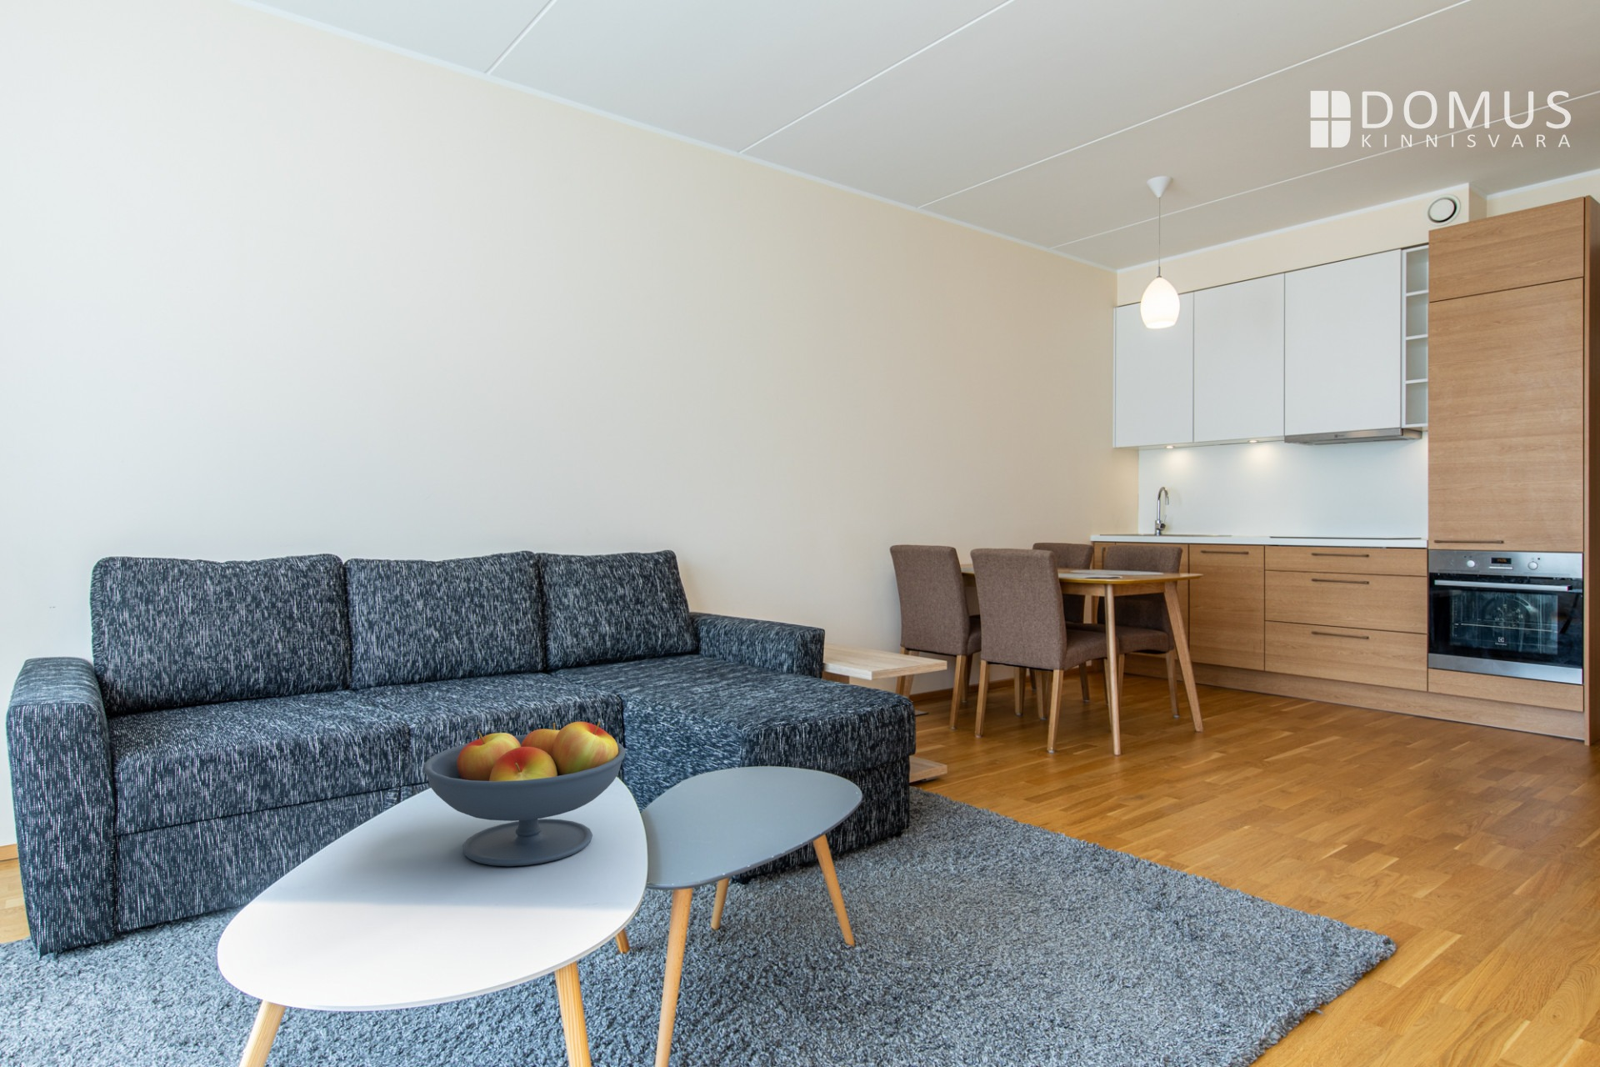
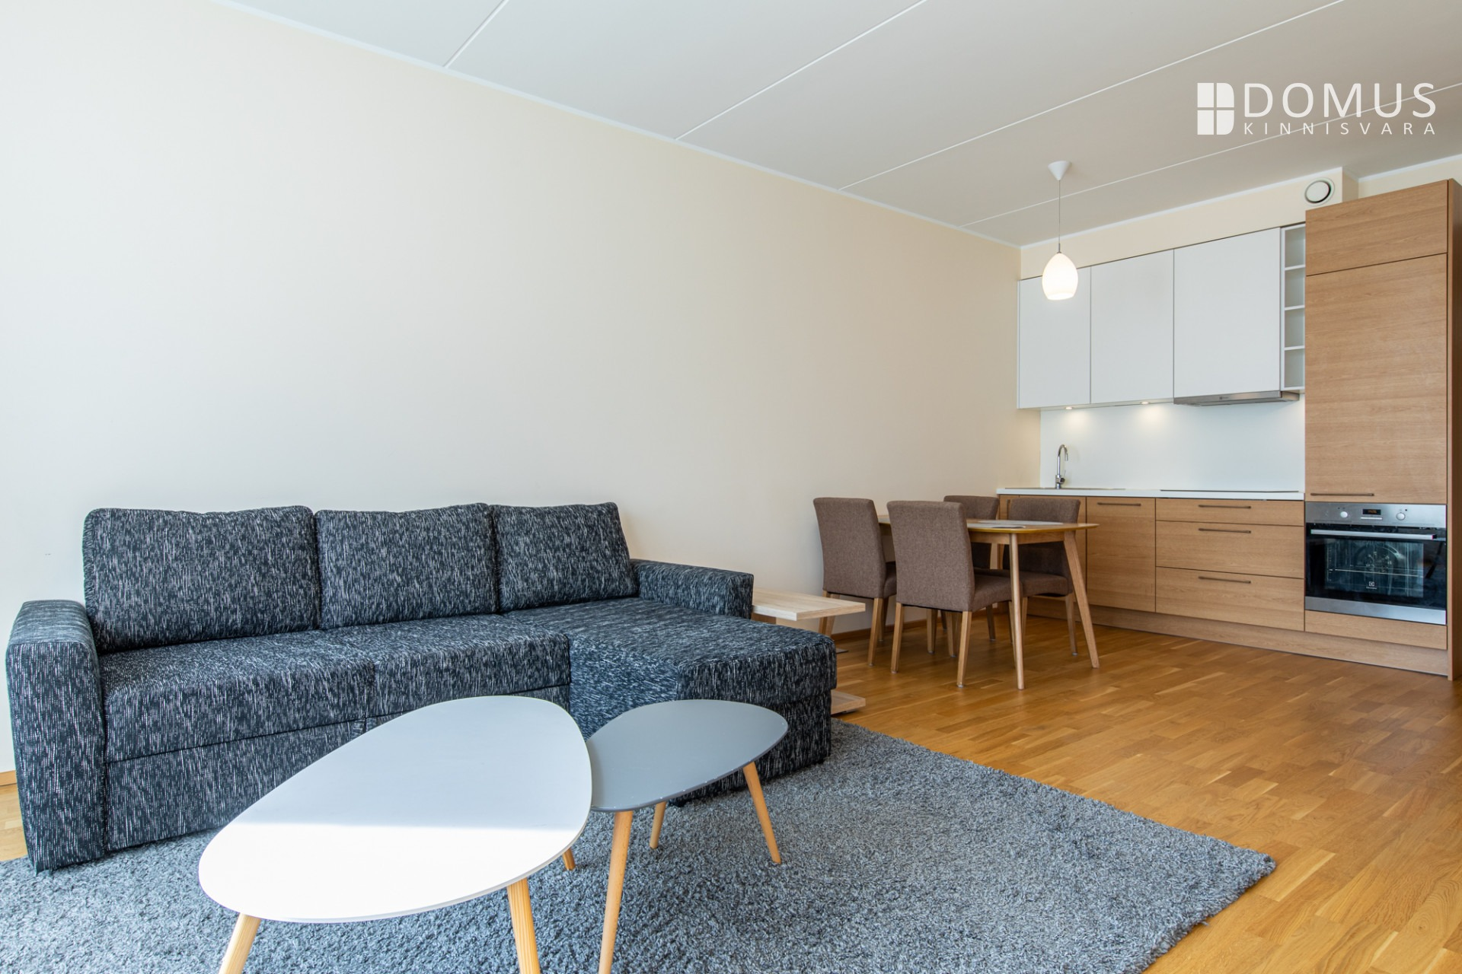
- fruit bowl (527, 784)
